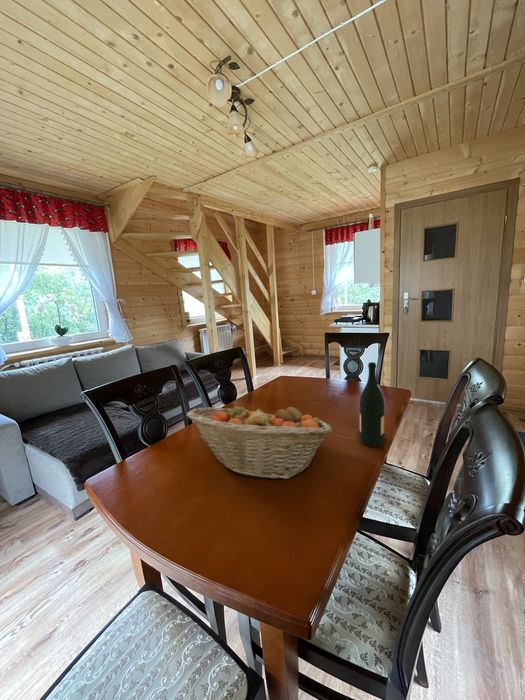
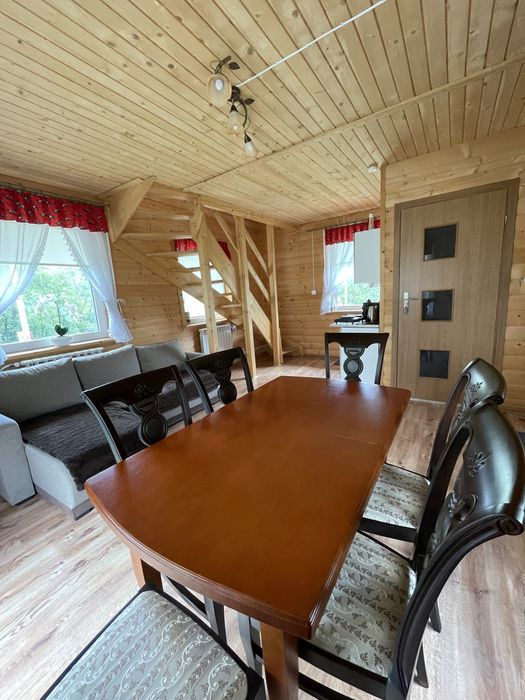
- wine bottle (370, 401)
- fruit basket (257, 429)
